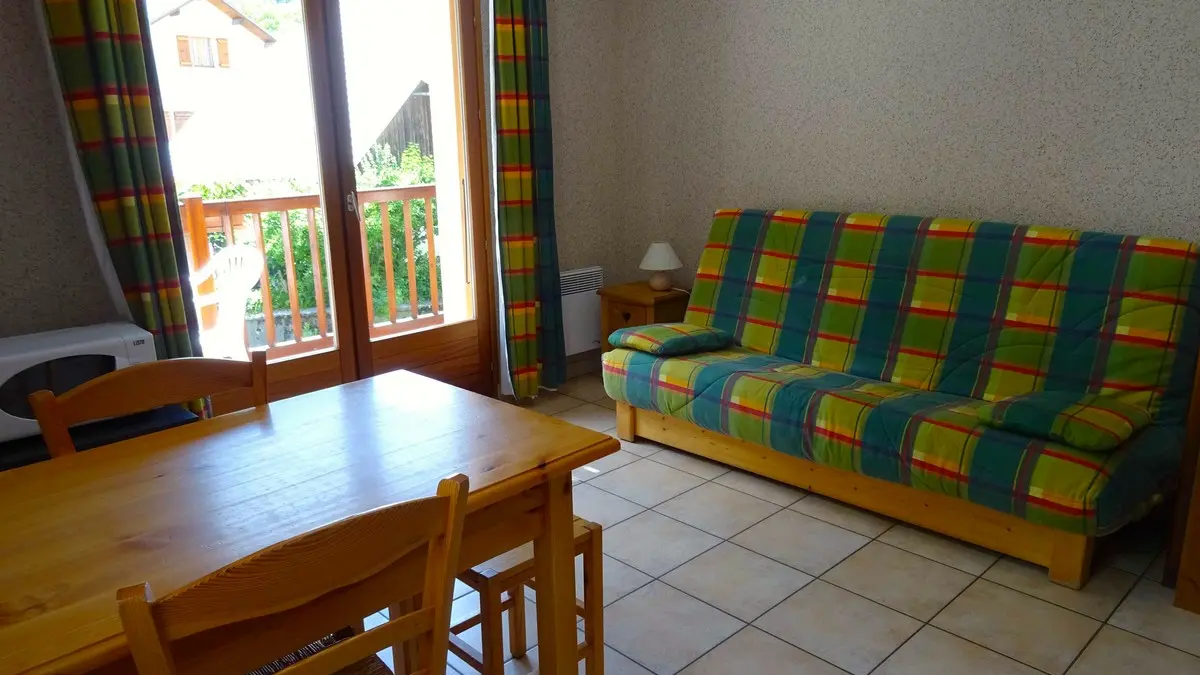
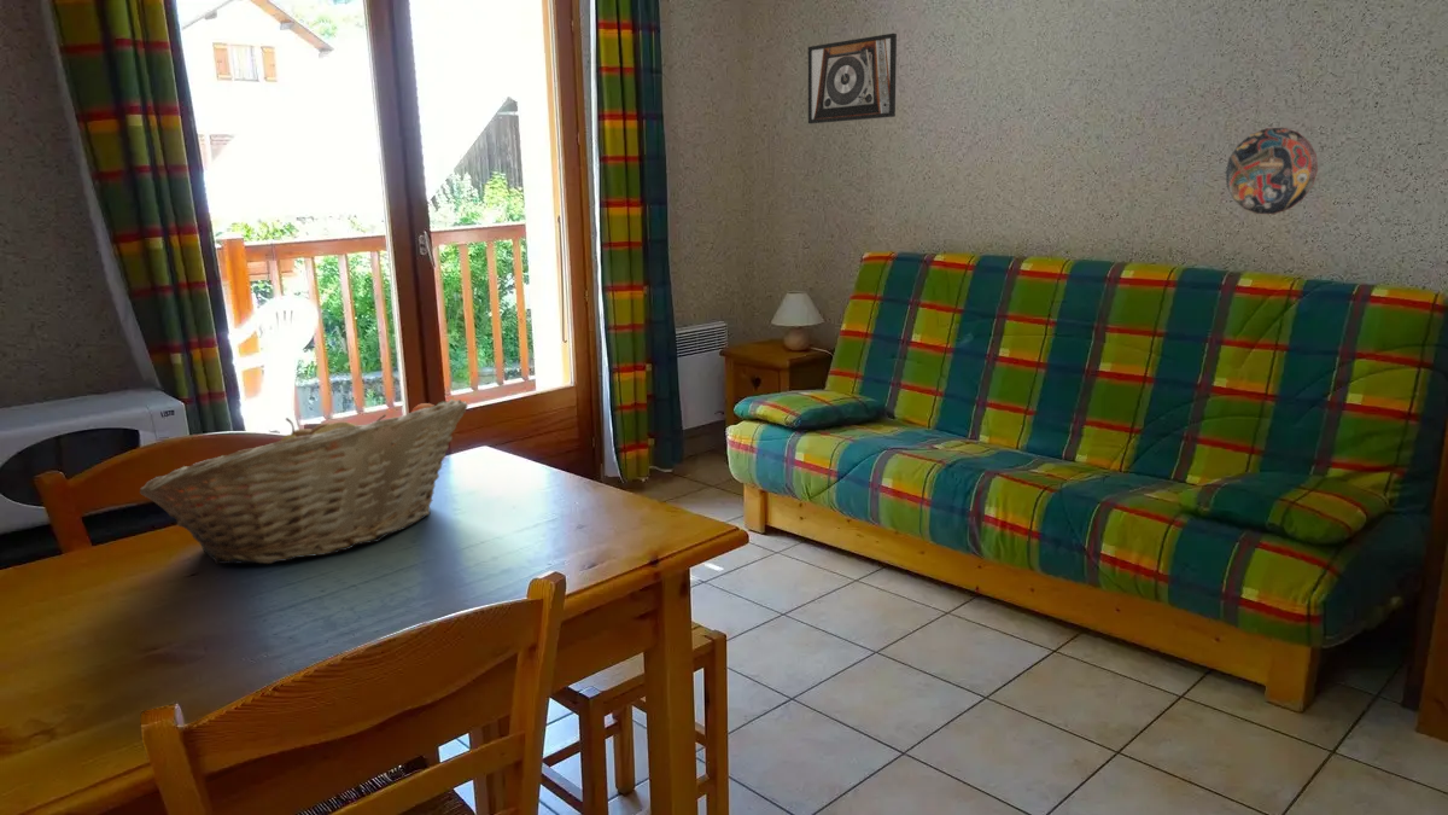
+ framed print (849, 80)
+ fruit basket (320, 468)
+ decorative plate (1271, 170)
